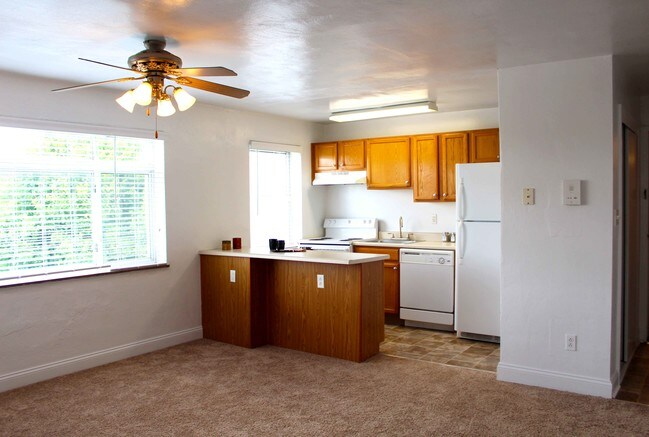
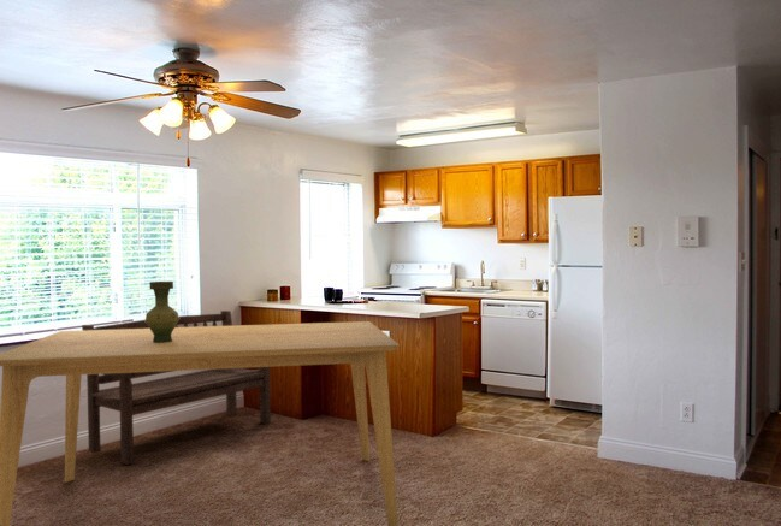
+ vase (161, 311)
+ bench (184, 377)
+ dining table (214, 368)
